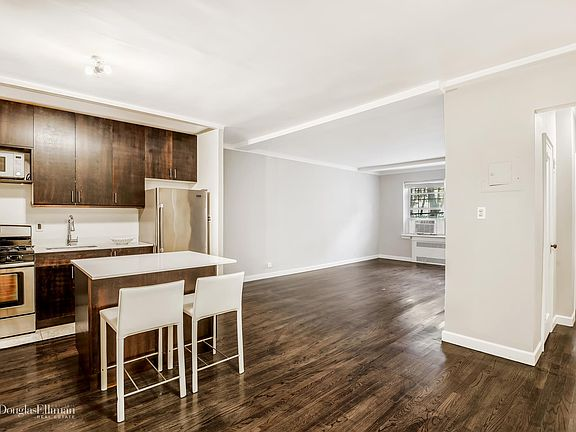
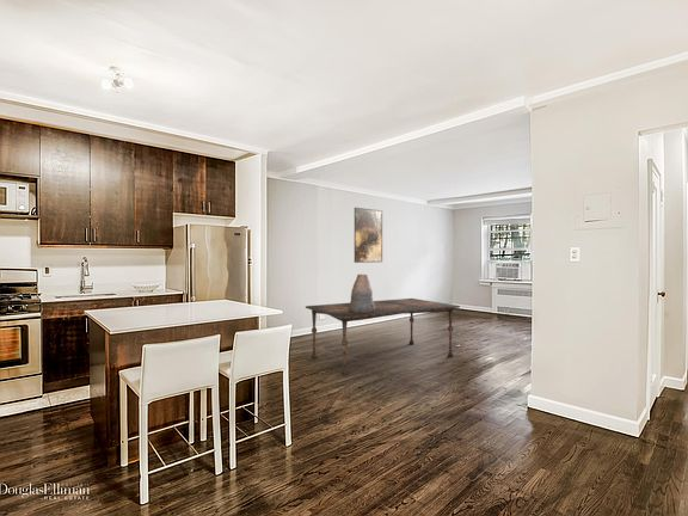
+ decorative urn (362, 293)
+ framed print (368, 235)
+ dining table (379, 317)
